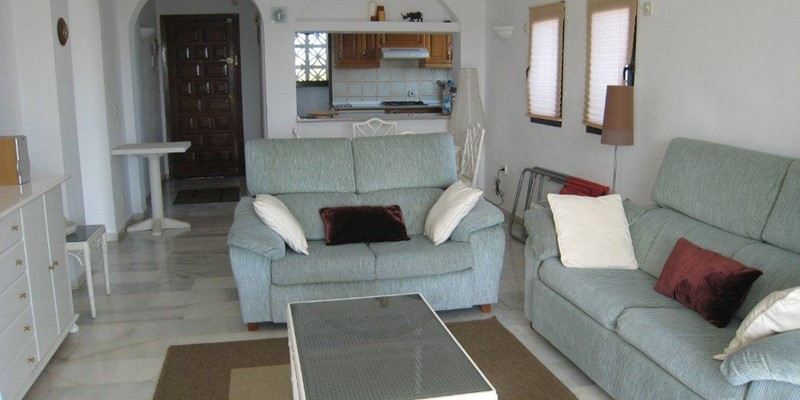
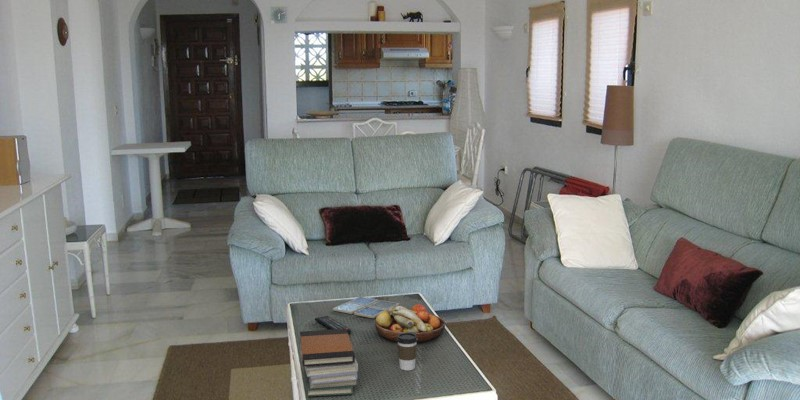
+ fruit bowl (410, 319)
+ remote control (332, 325)
+ drink coaster (366, 306)
+ coffee cup (407, 351)
+ book stack (327, 361)
